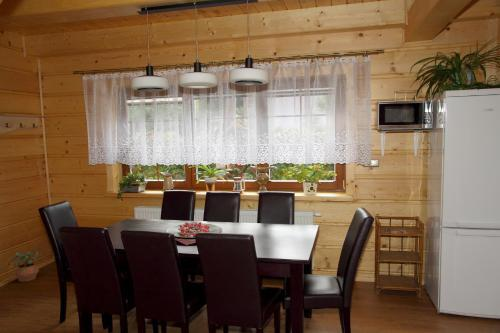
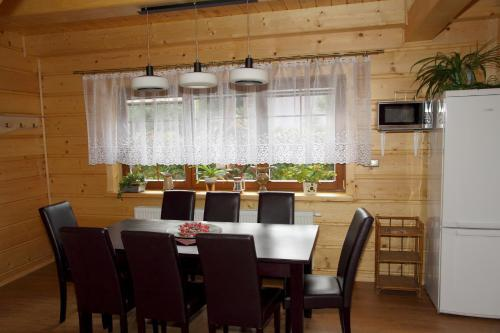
- potted plant (23, 265)
